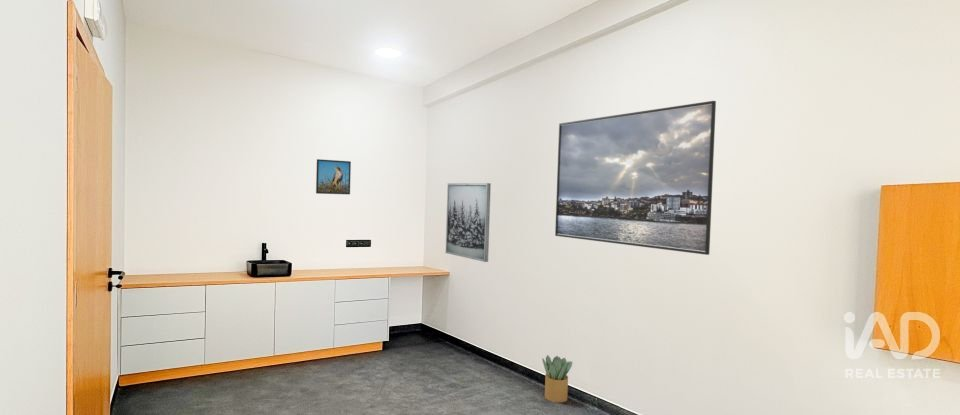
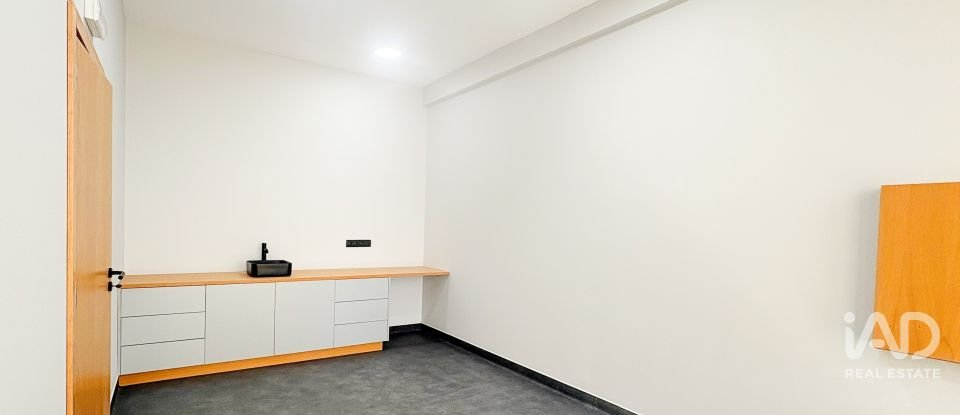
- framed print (622, 179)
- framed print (333, 177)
- potted plant (555, 377)
- wall art (466, 220)
